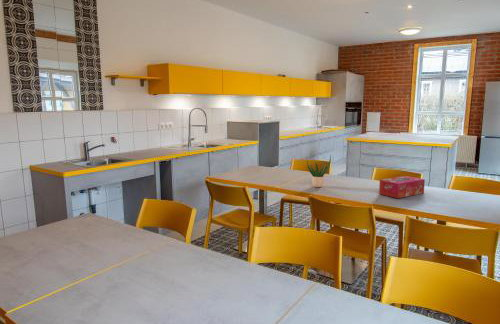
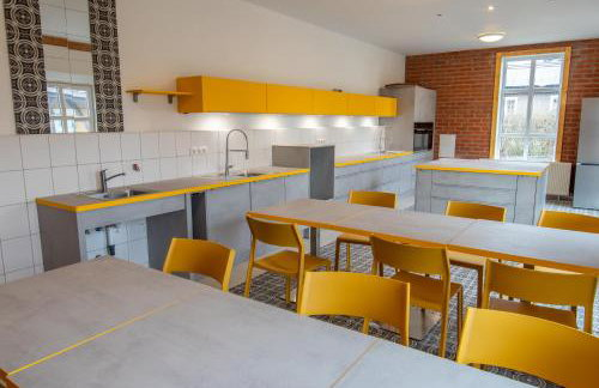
- potted plant (318, 170)
- tissue box (401, 186)
